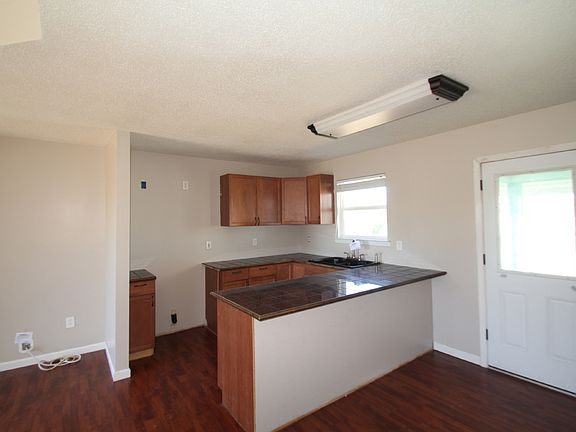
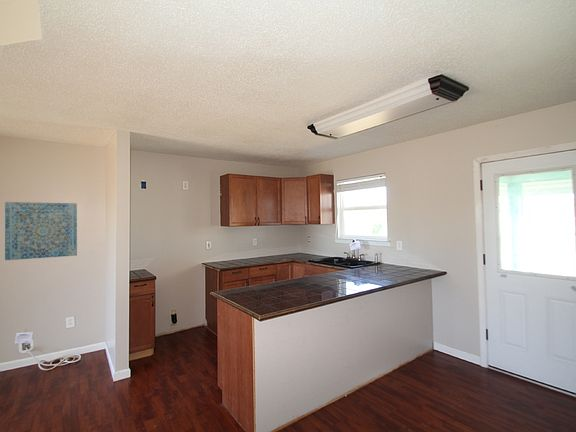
+ wall art (43, 230)
